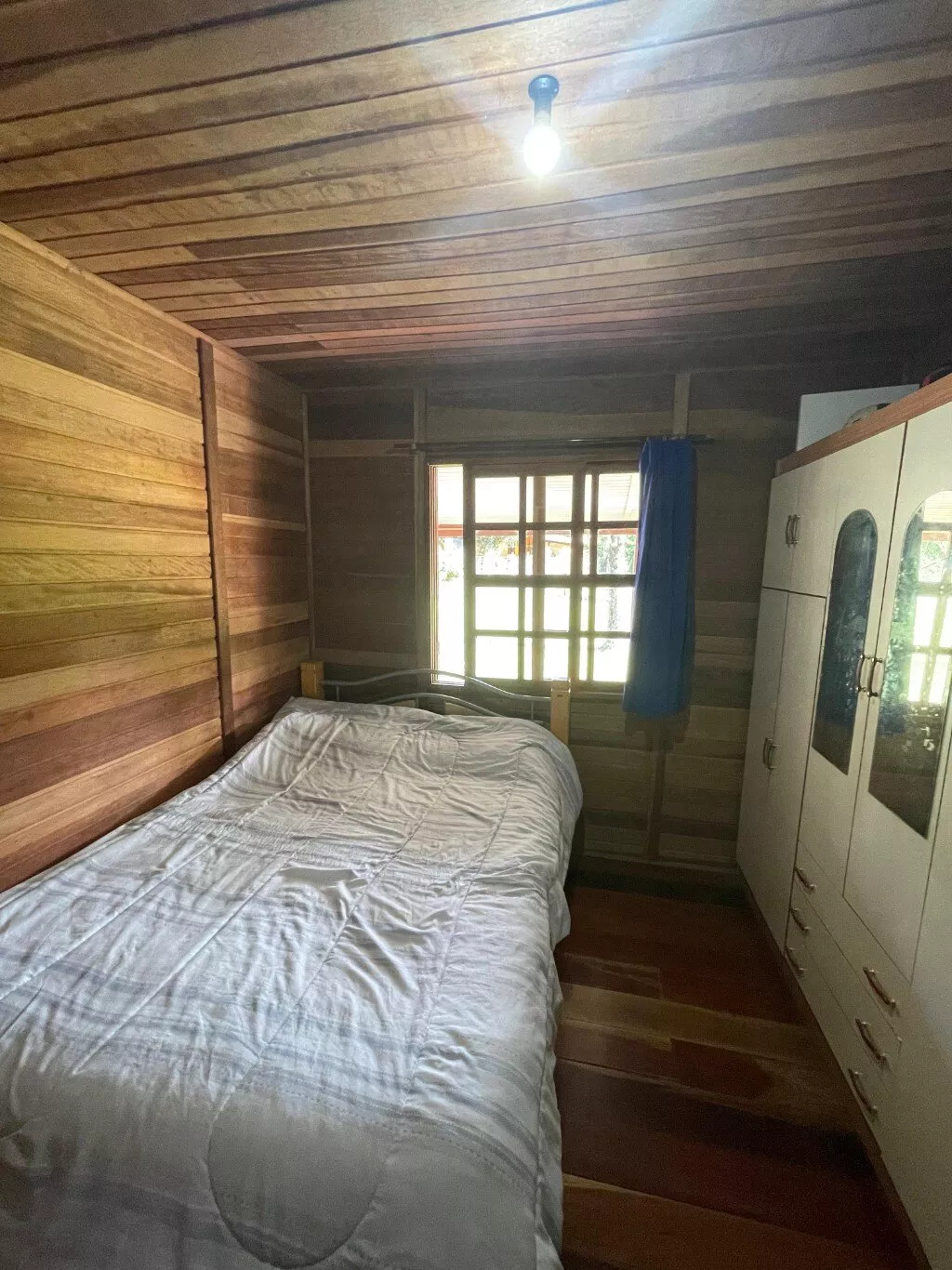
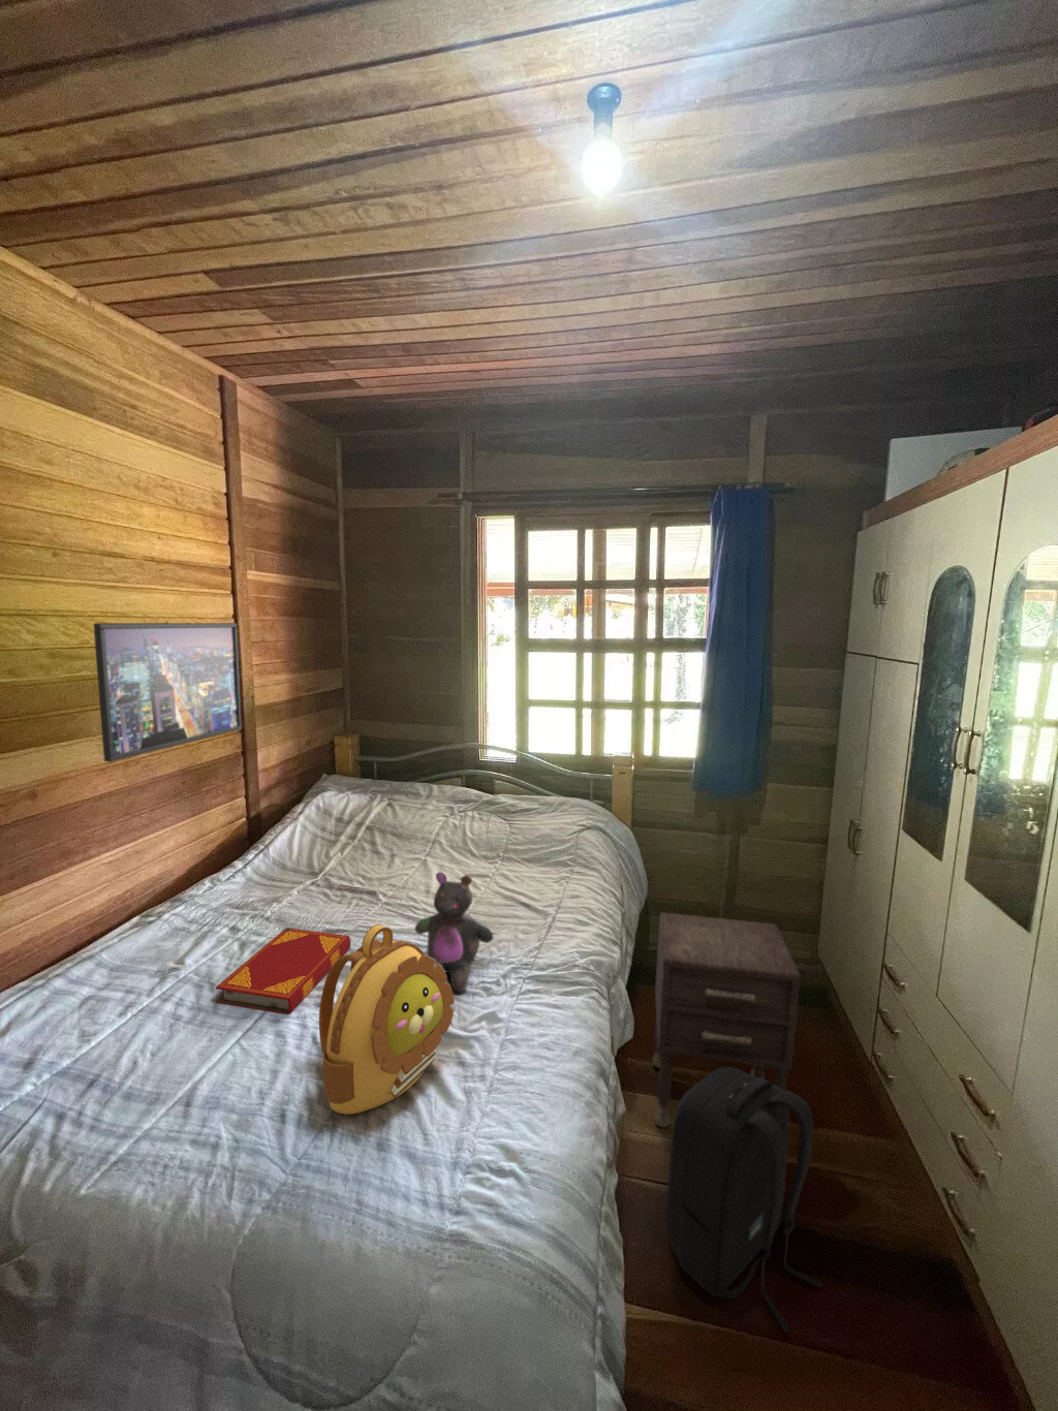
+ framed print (178, 683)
+ backpack (748, 1175)
+ stuffed bear (448, 927)
+ nightstand (718, 1022)
+ backpack (380, 1002)
+ hardback book (288, 967)
